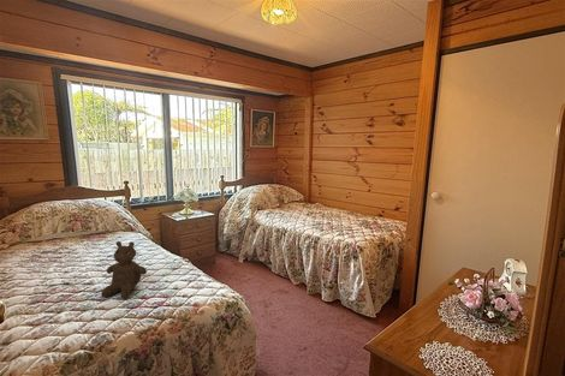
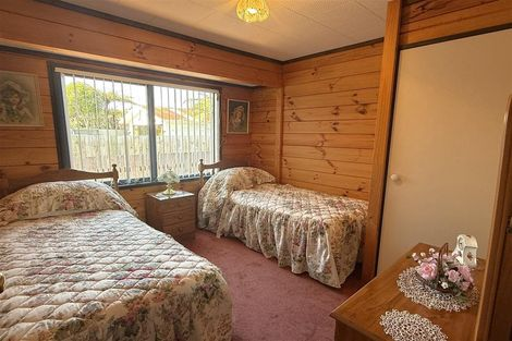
- teddy bear (121, 268)
